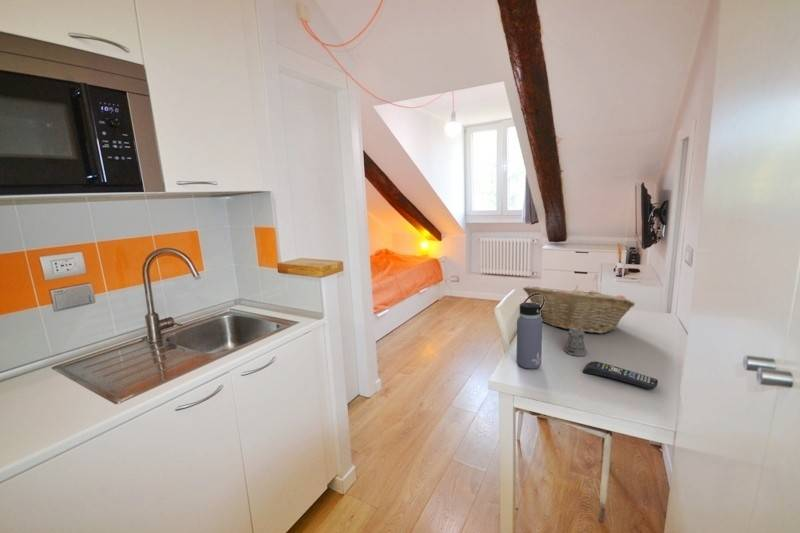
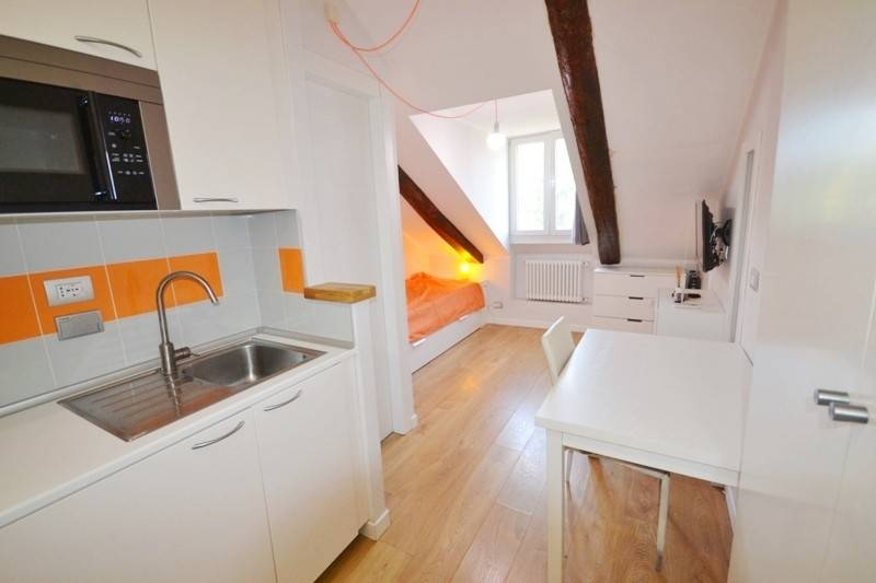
- pepper shaker (577, 339)
- remote control (618, 374)
- water bottle (530, 330)
- fruit basket (574, 303)
